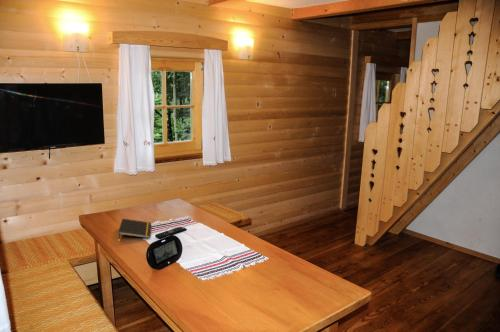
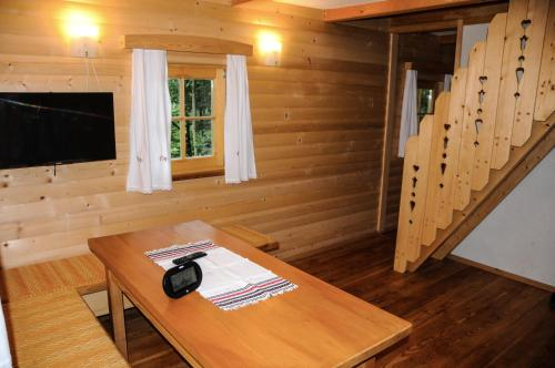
- notepad (135, 228)
